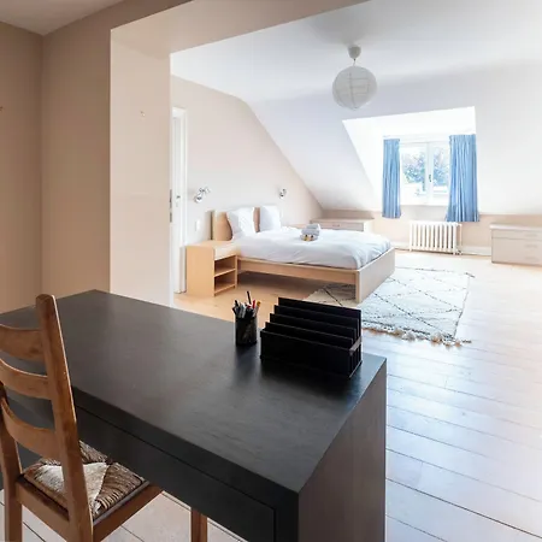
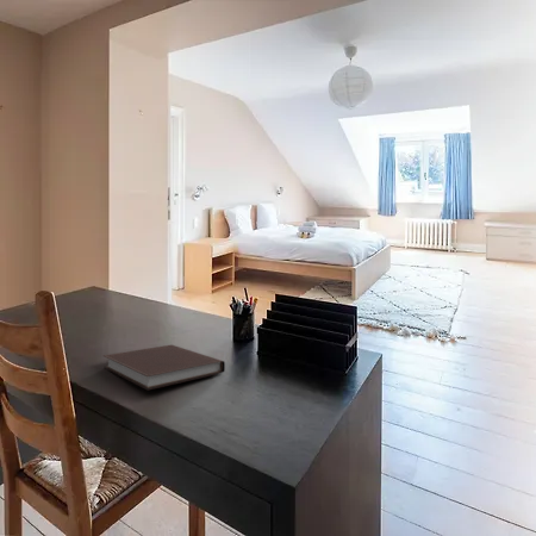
+ notebook (162, 363)
